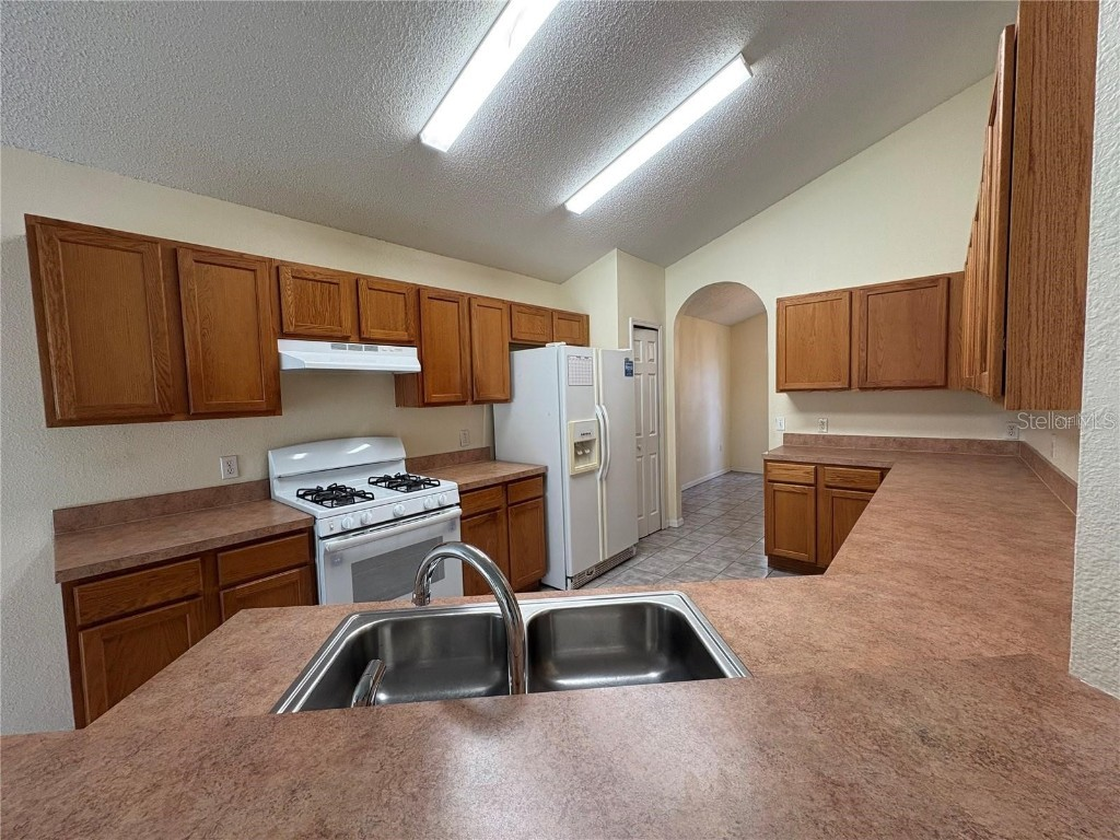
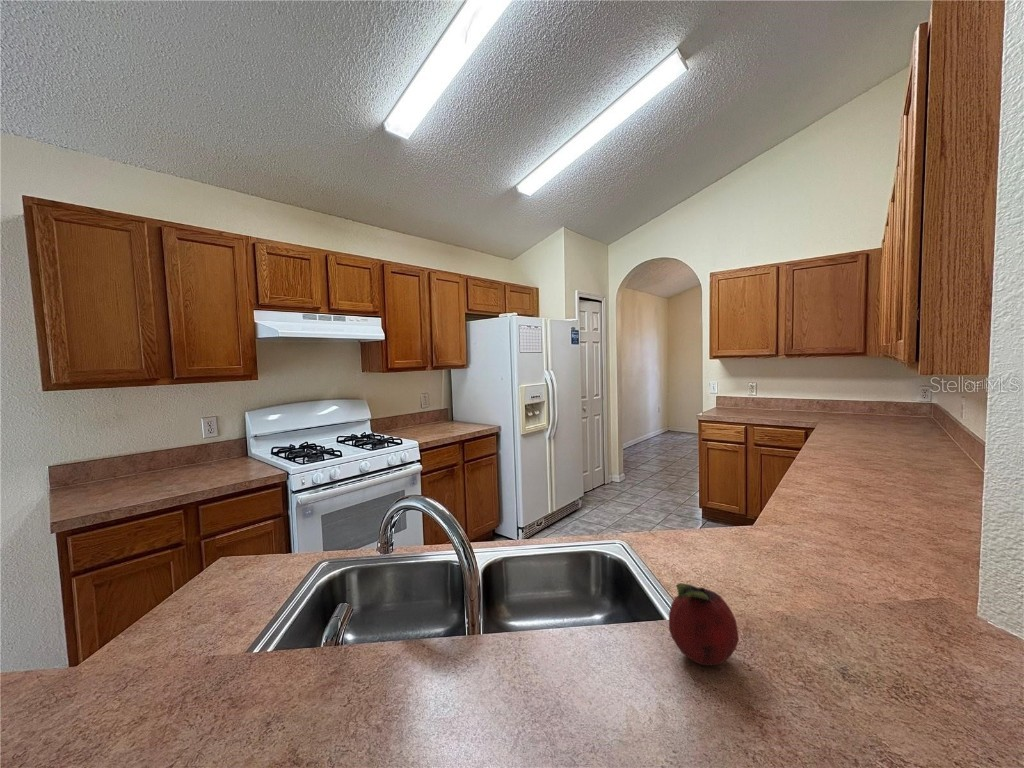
+ fruit (700, 619)
